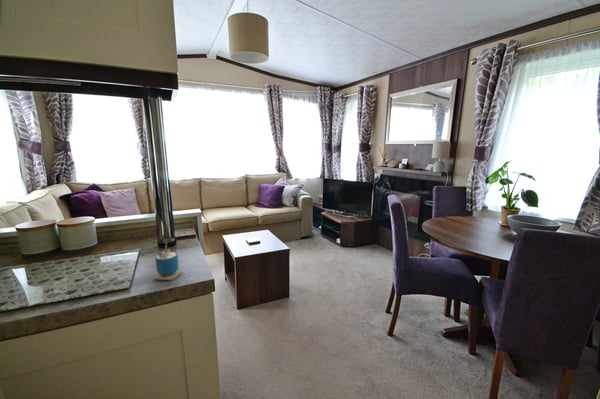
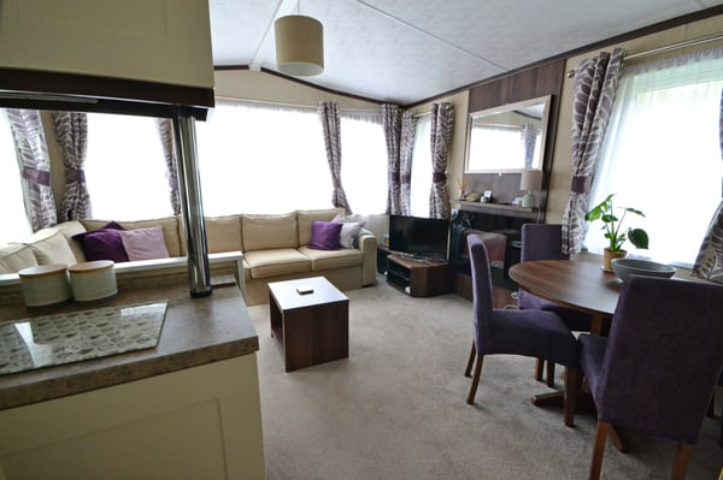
- cup (166, 258)
